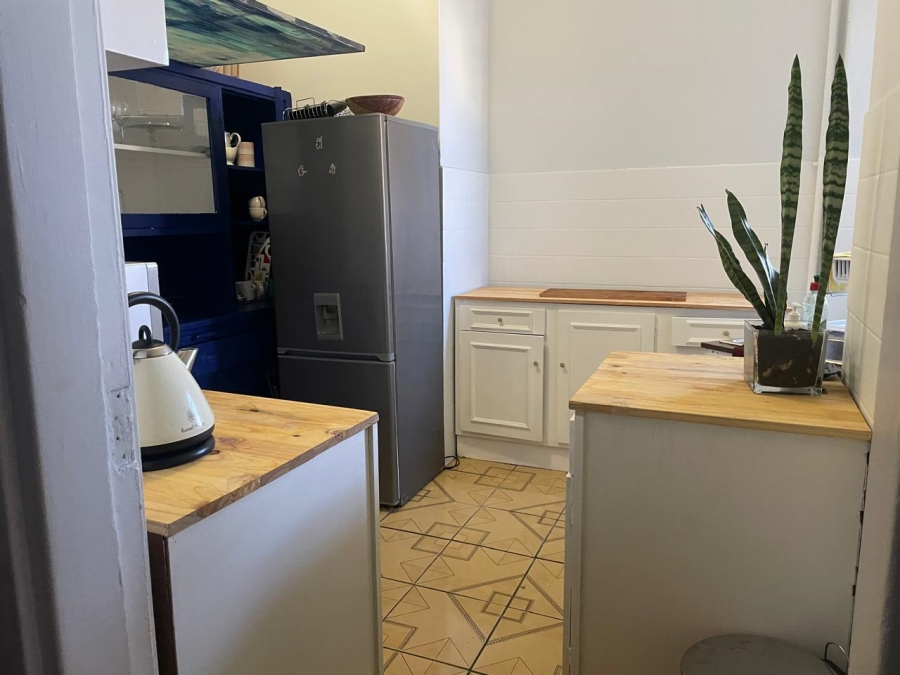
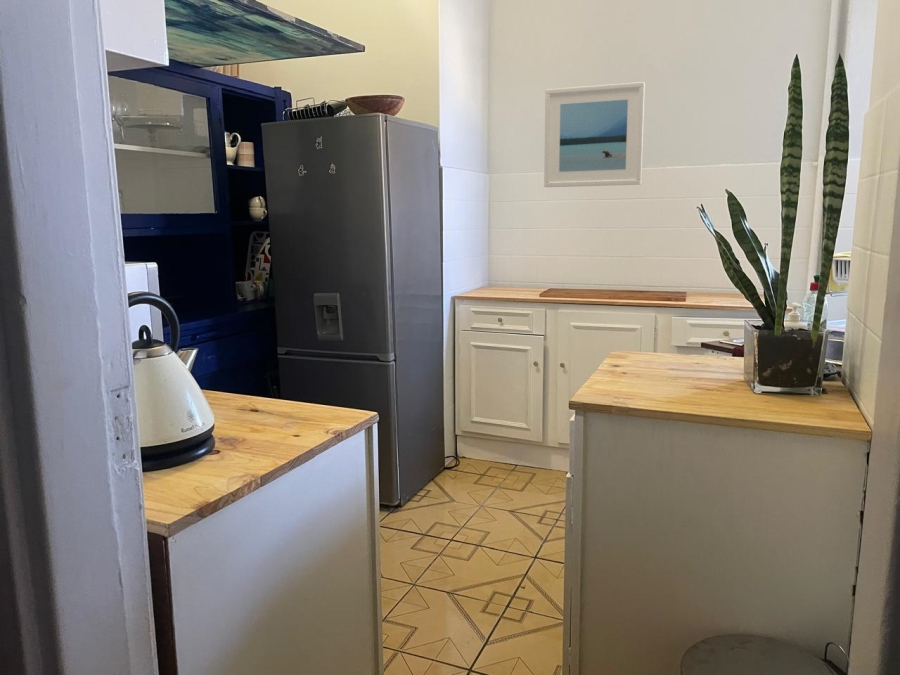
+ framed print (592, 136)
